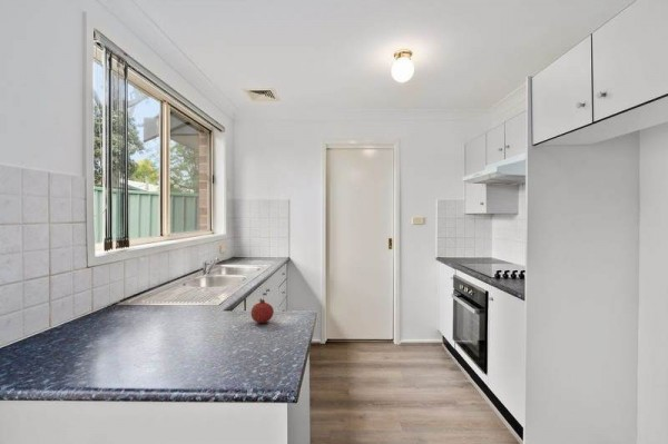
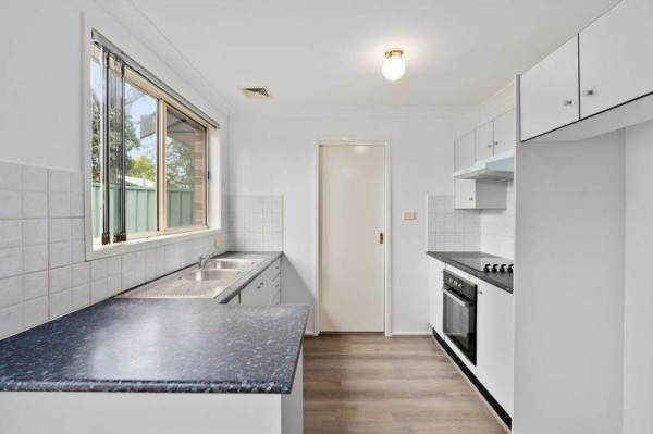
- fruit (262, 310)
